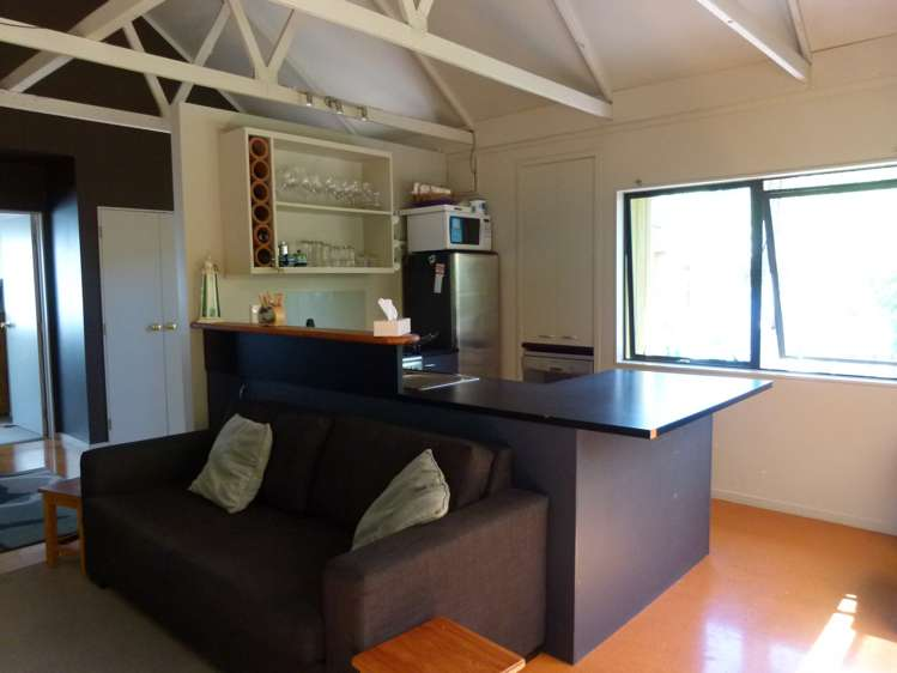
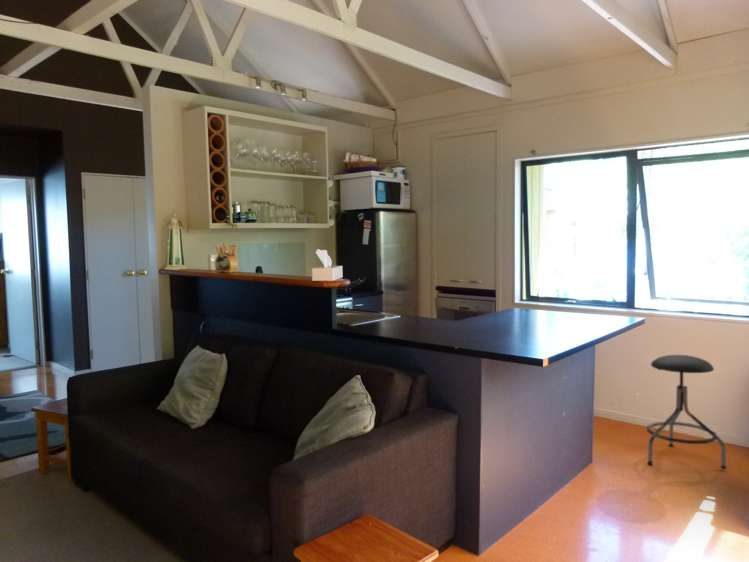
+ stool (679, 406)
